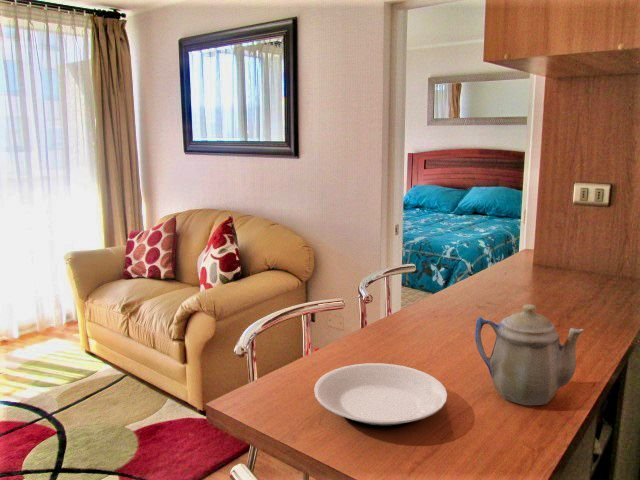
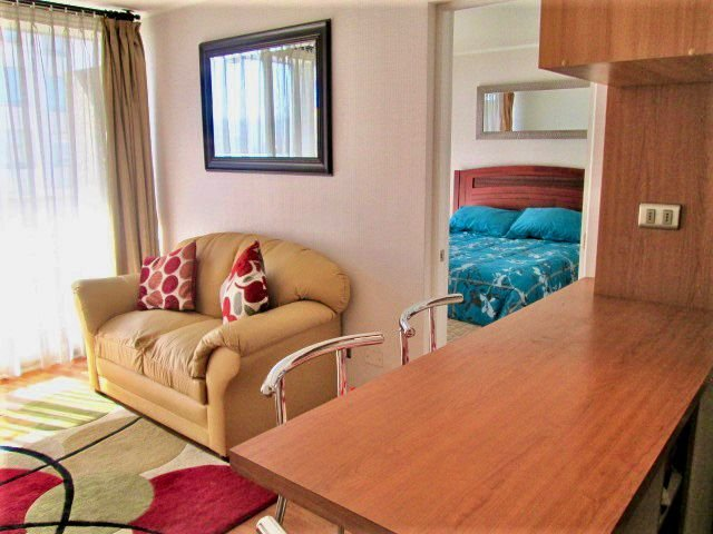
- plate (379, 398)
- teapot (526, 350)
